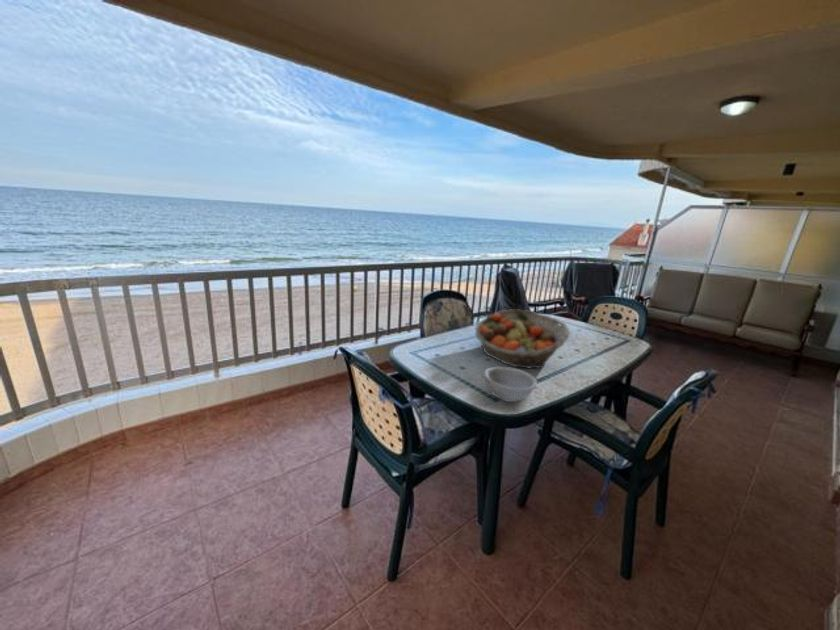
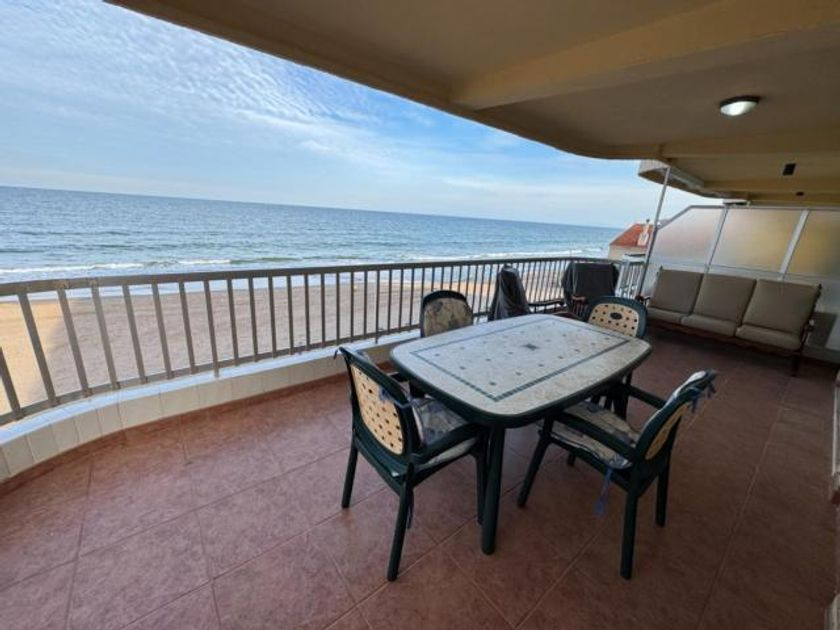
- bowl (508, 387)
- fruit basket (518, 336)
